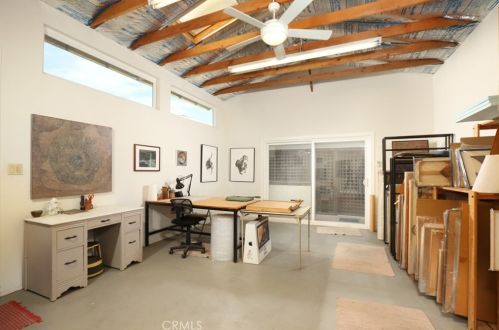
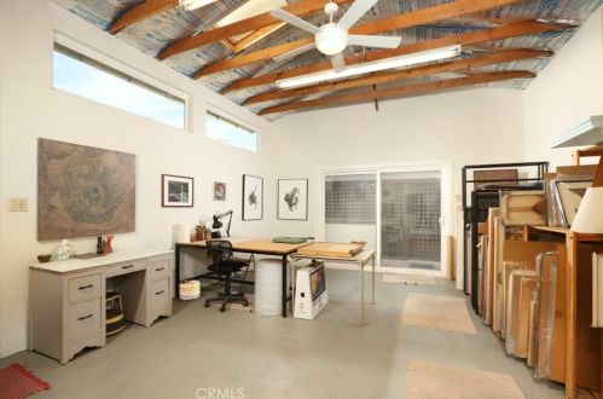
+ basket (190, 289)
